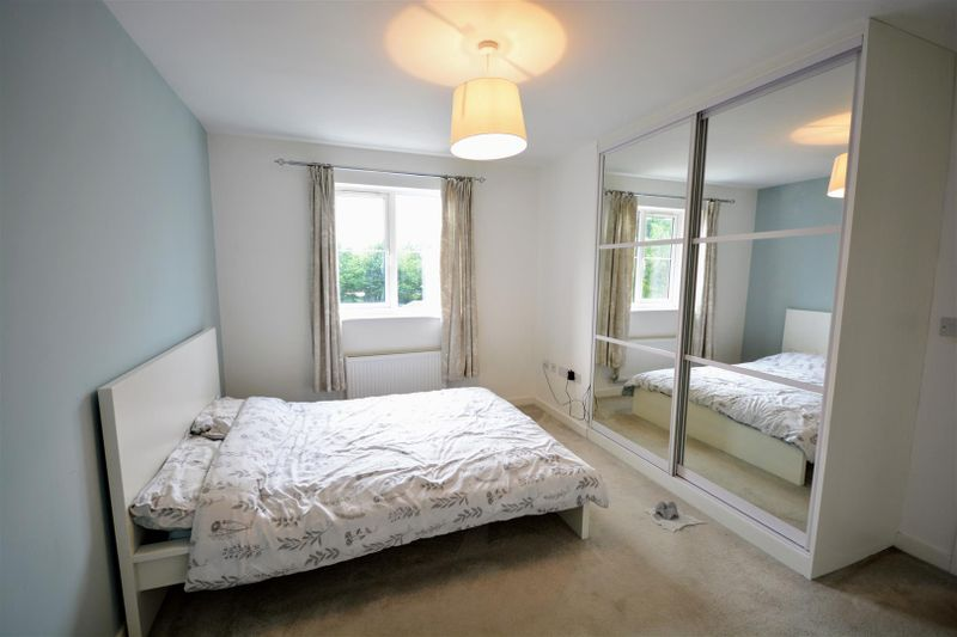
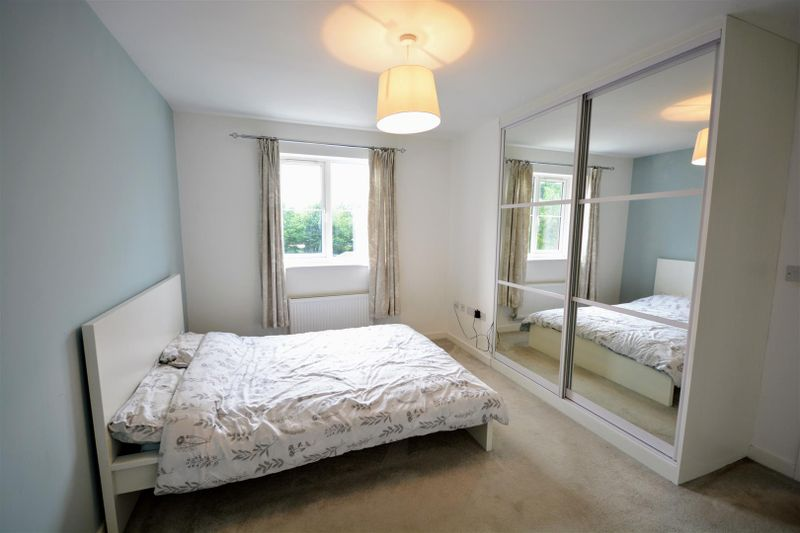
- slippers (670, 509)
